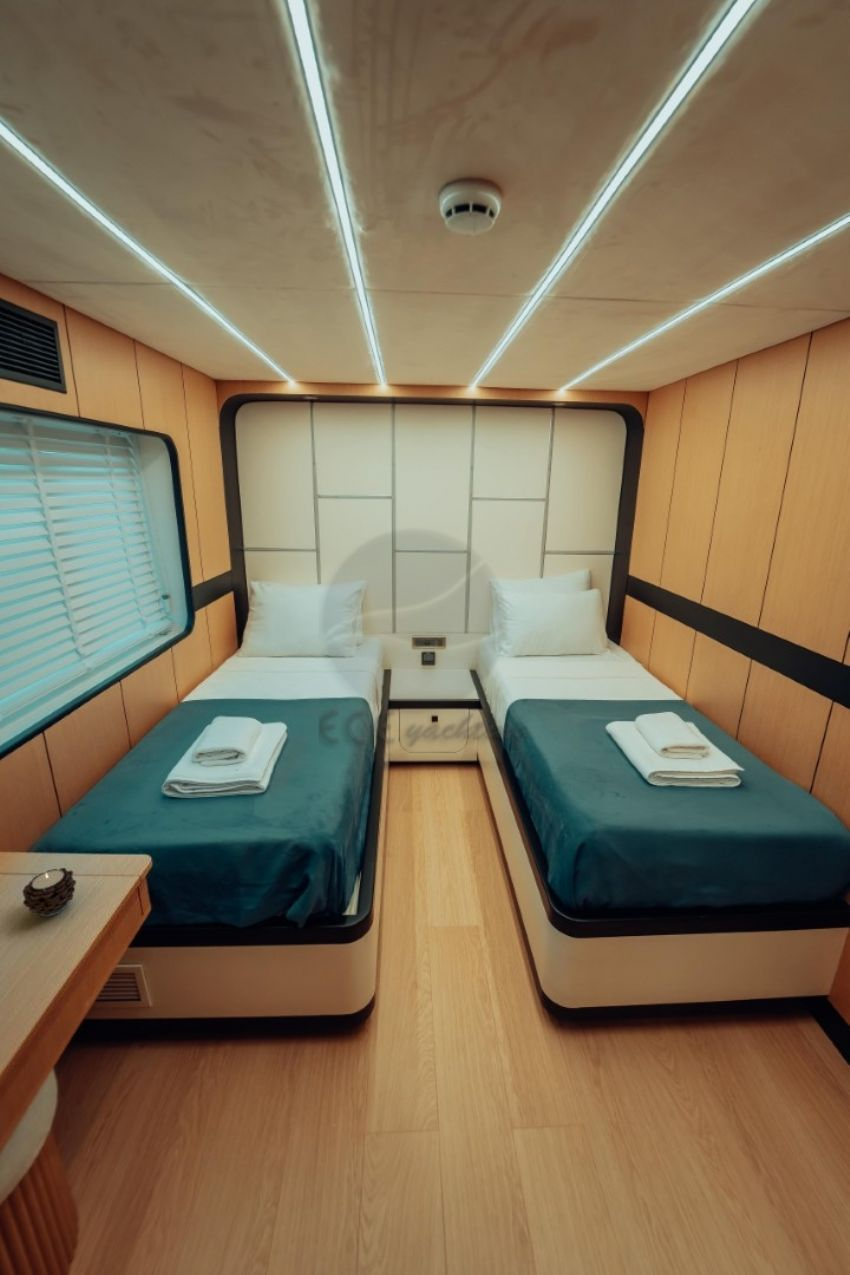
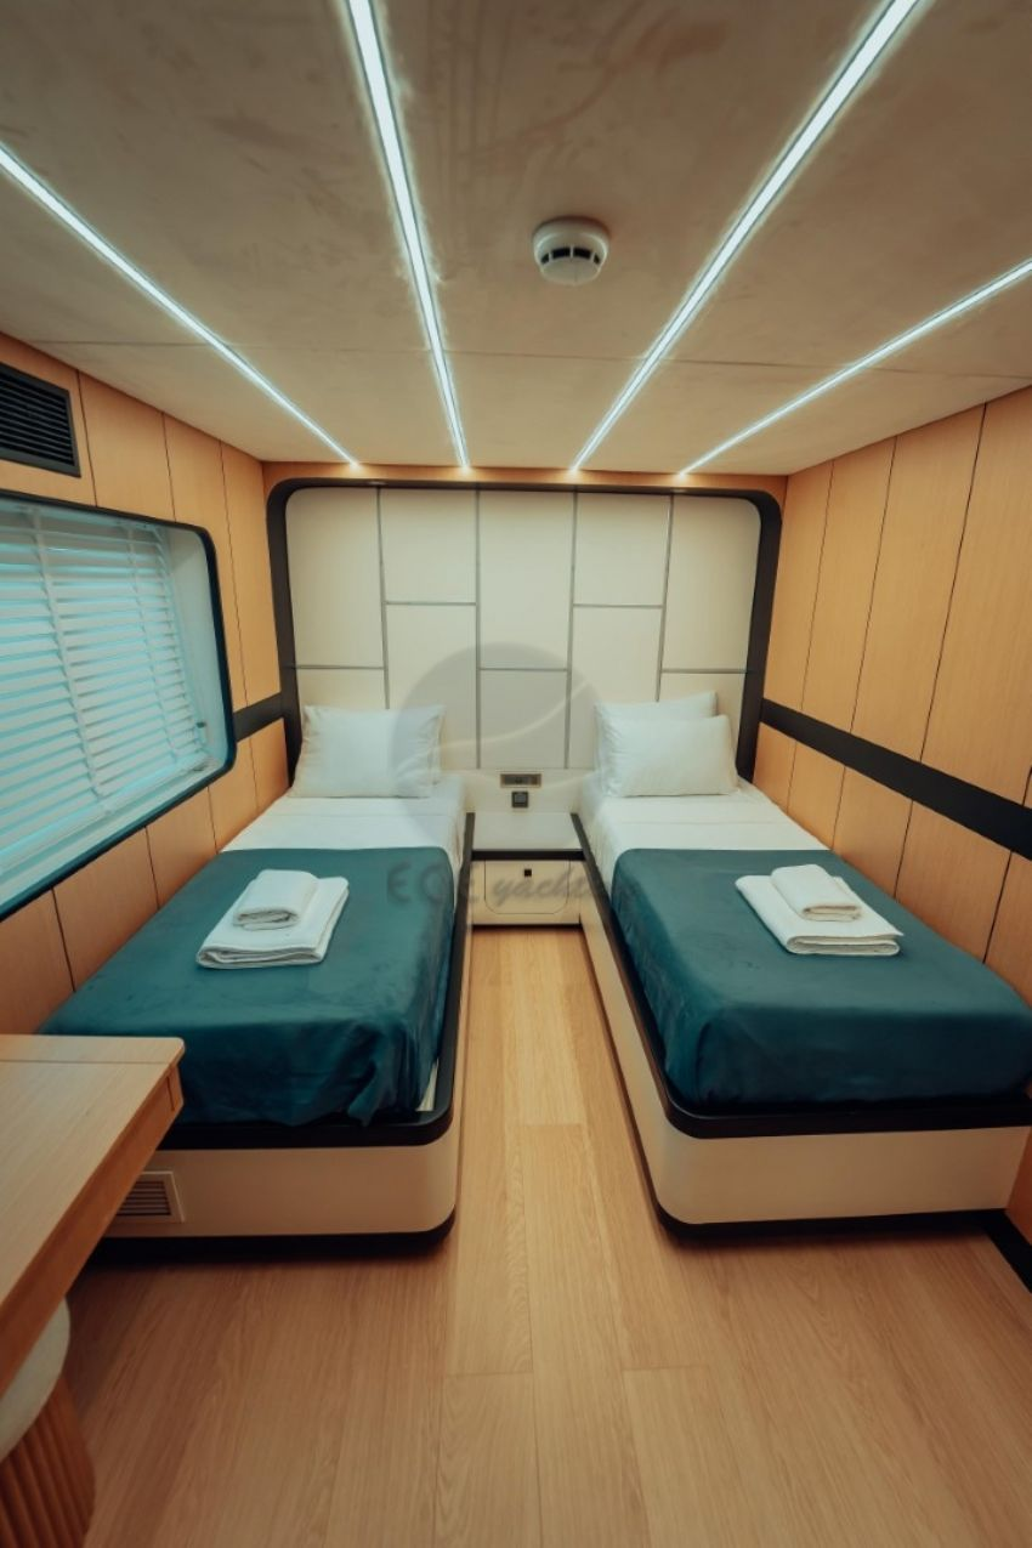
- candle (50, 890)
